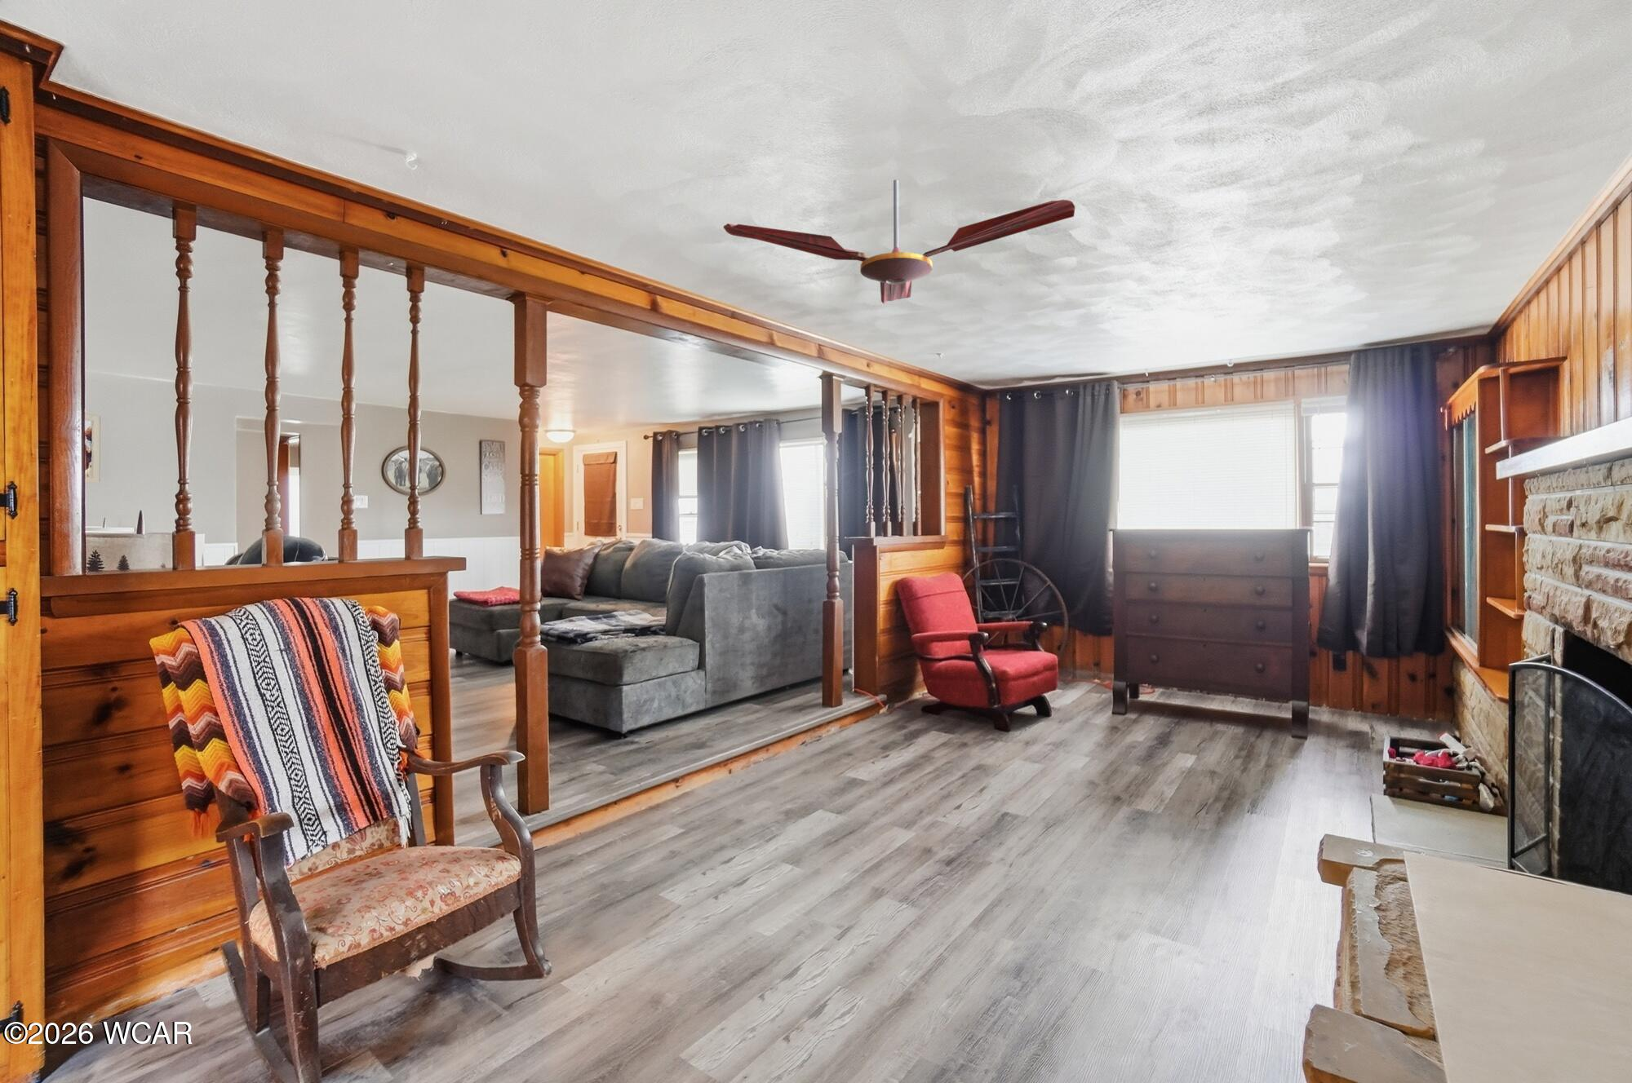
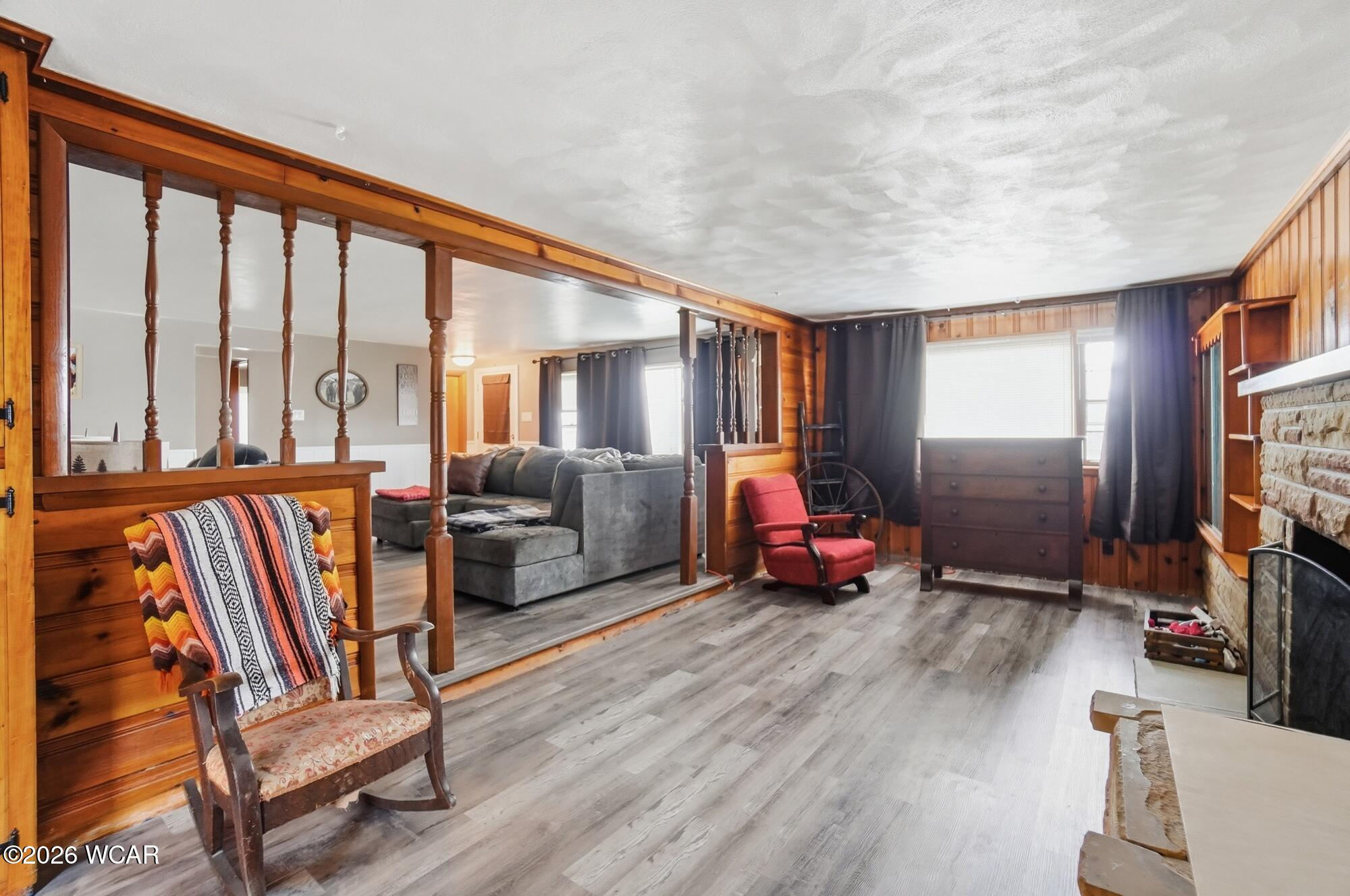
- ceiling fan (893, 244)
